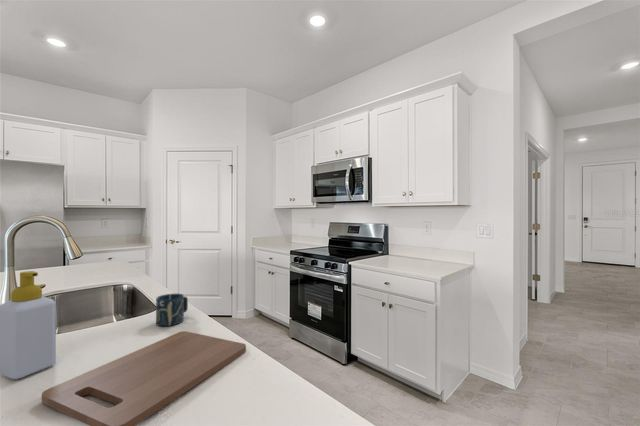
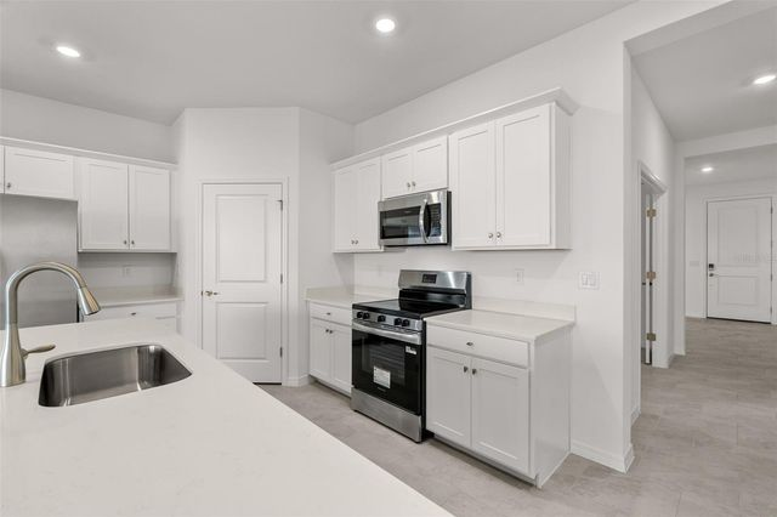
- soap bottle (27, 320)
- cup (173, 307)
- cutting board (159, 368)
